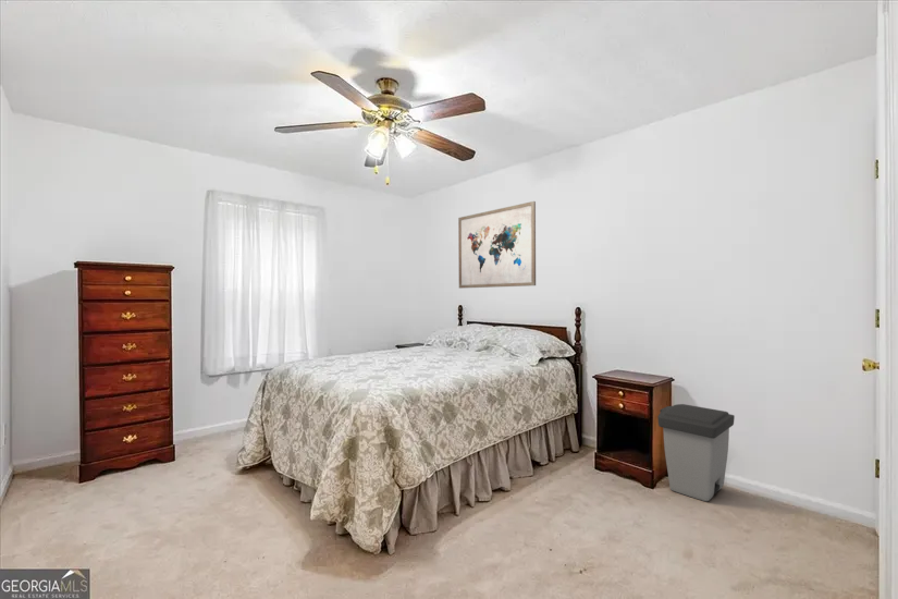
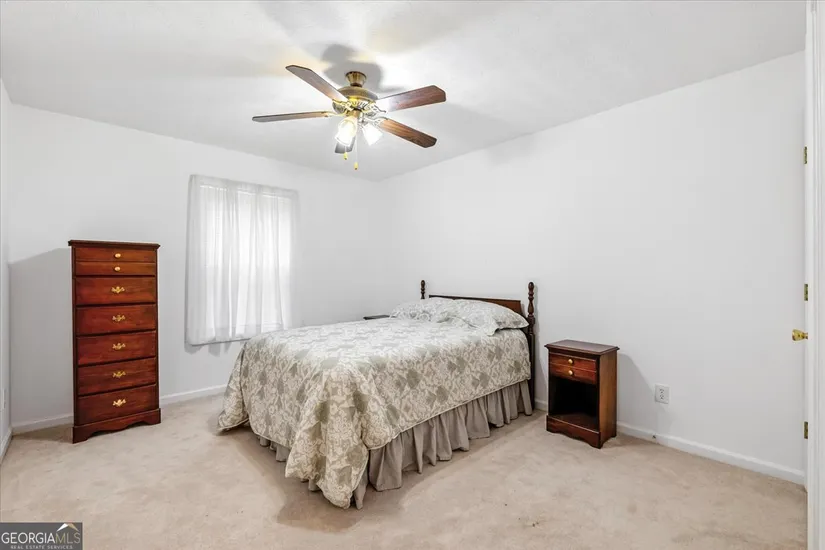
- wall art (493, 248)
- trash can (694, 449)
